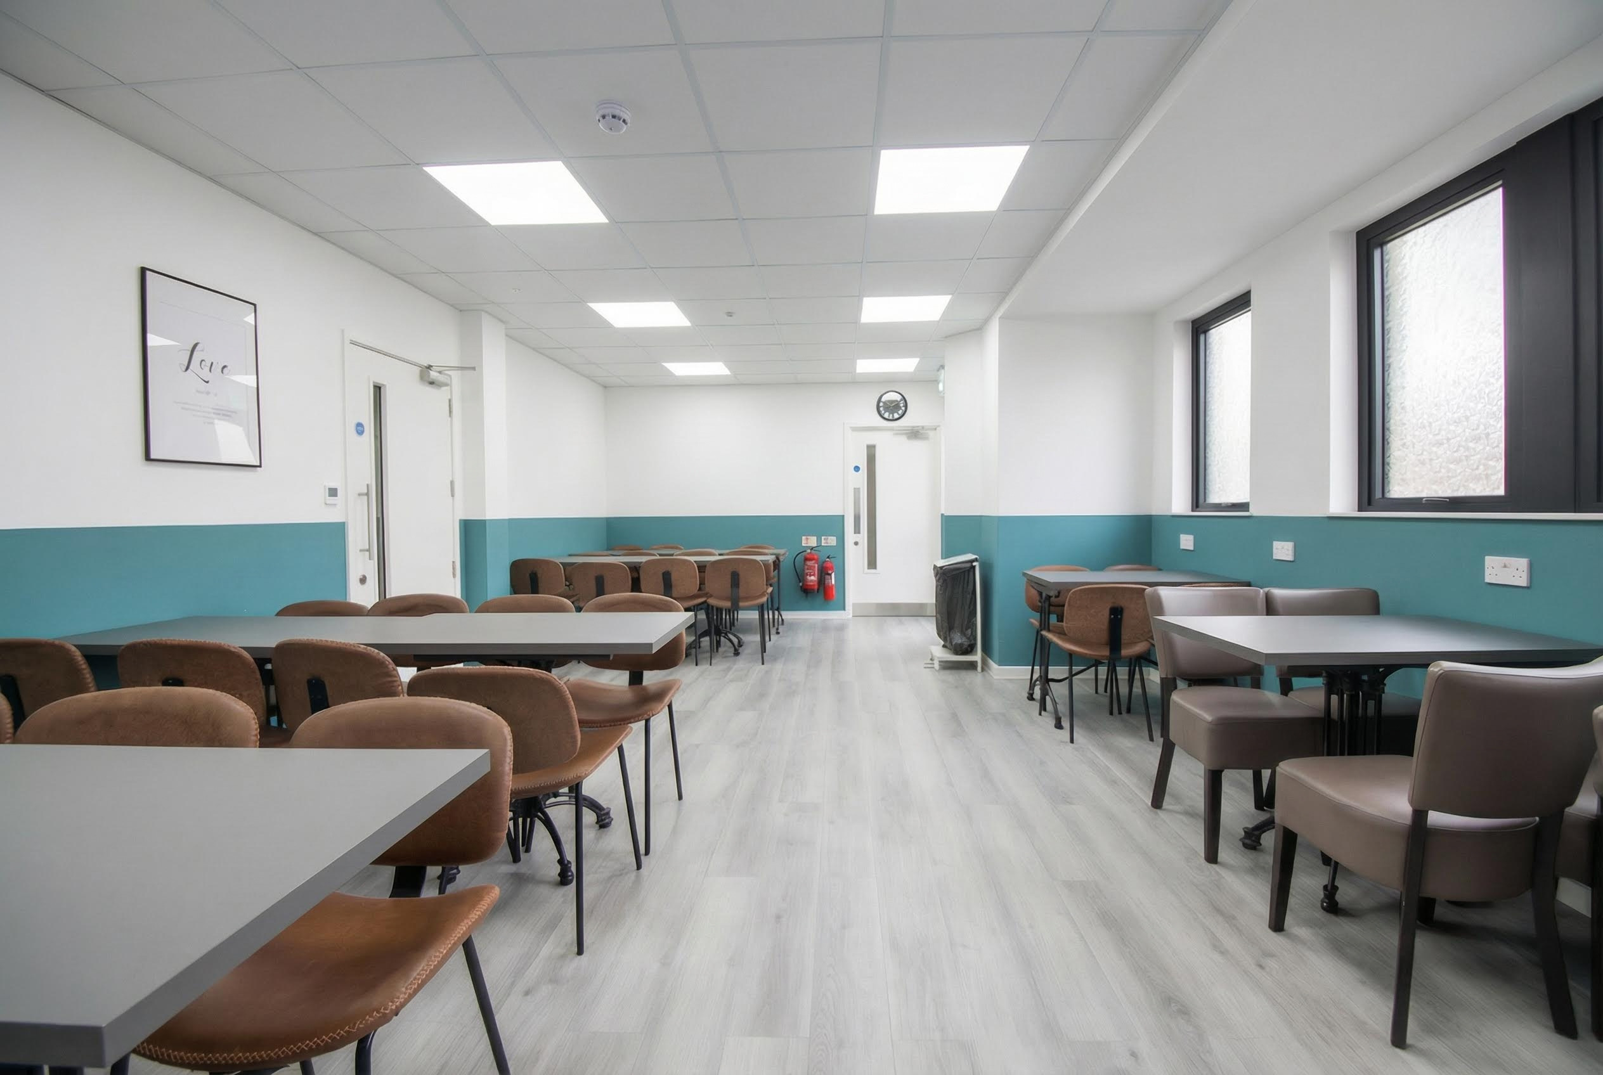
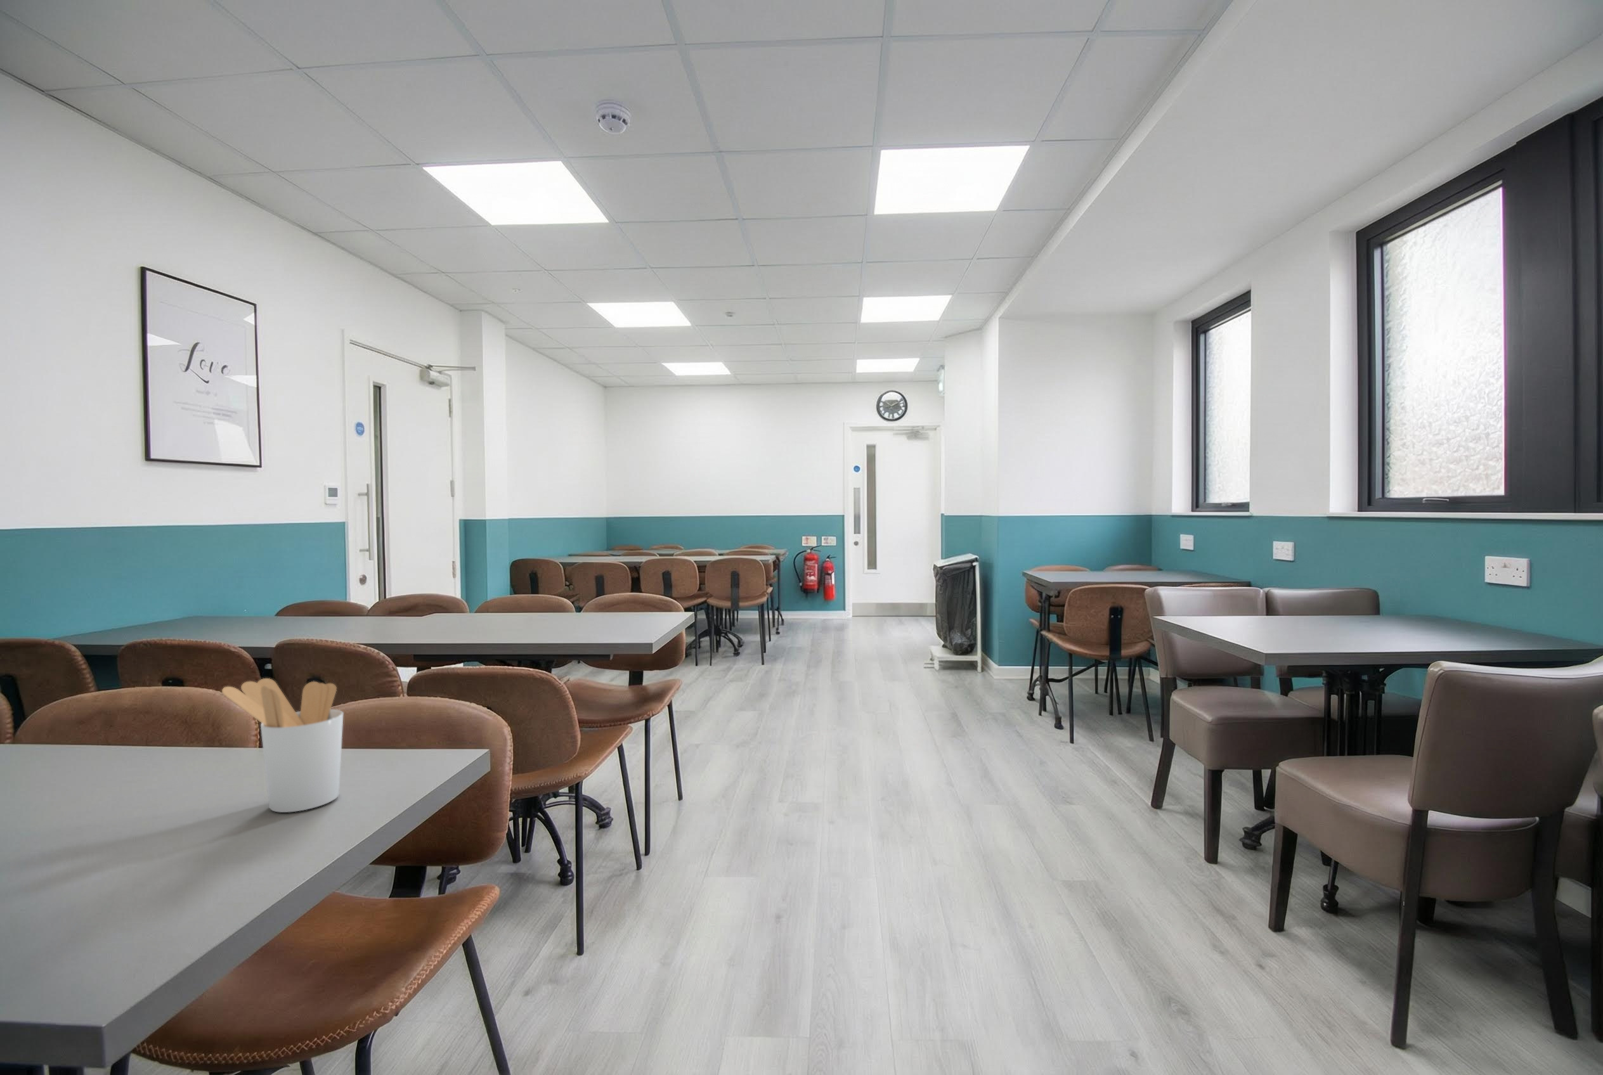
+ utensil holder (287, 738)
